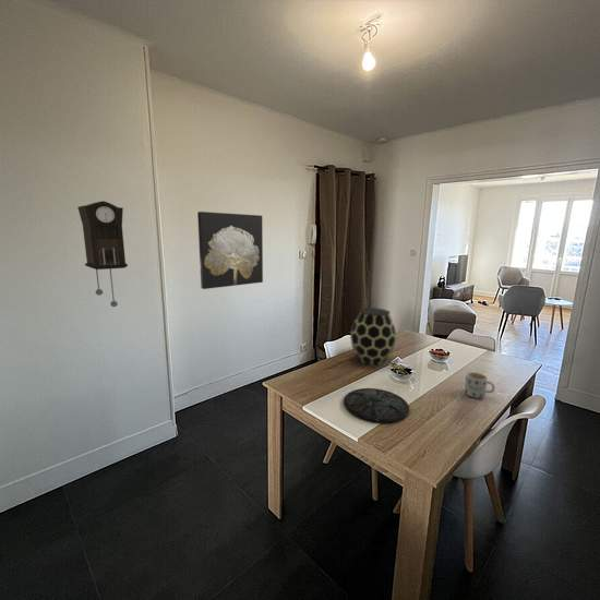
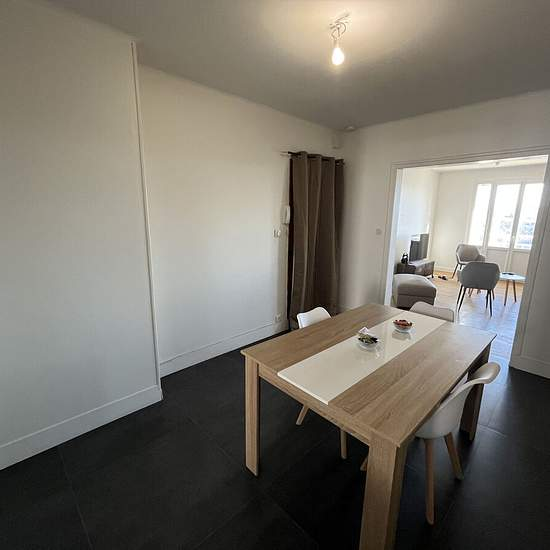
- wall art (232, 250)
- pendulum clock (105, 257)
- mug (479, 385)
- vase (372, 335)
- plate (375, 400)
